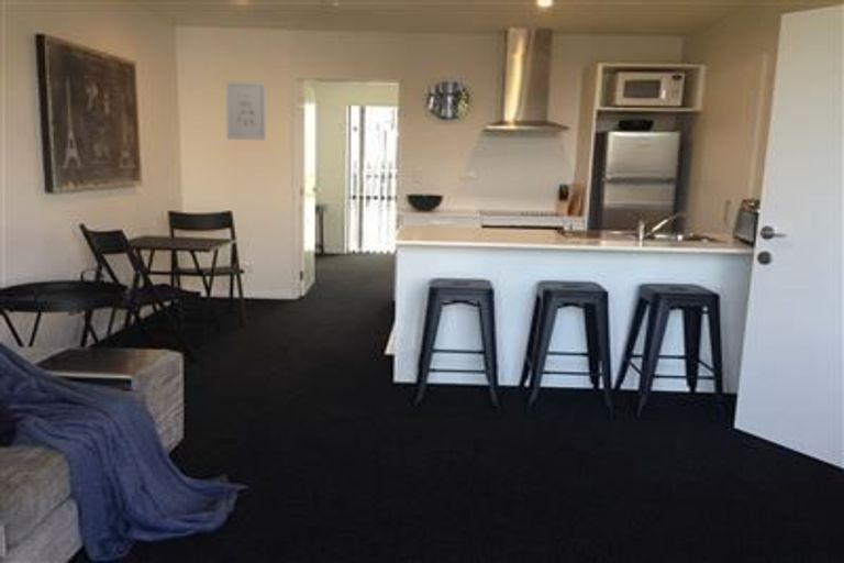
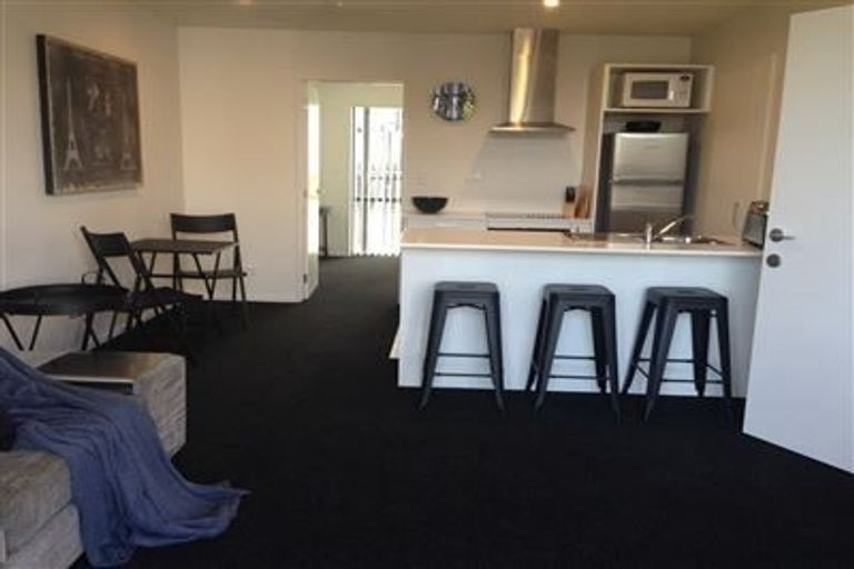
- wall art (246, 111)
